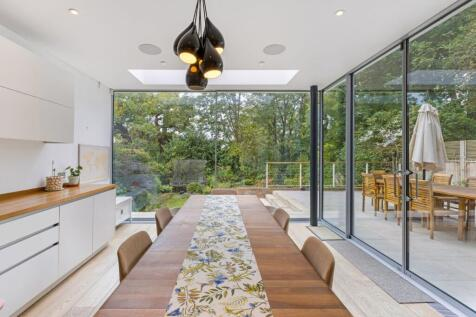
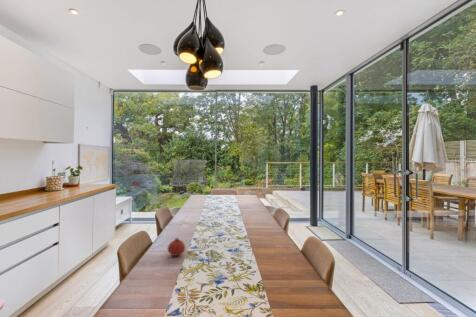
+ fruit (176, 246)
